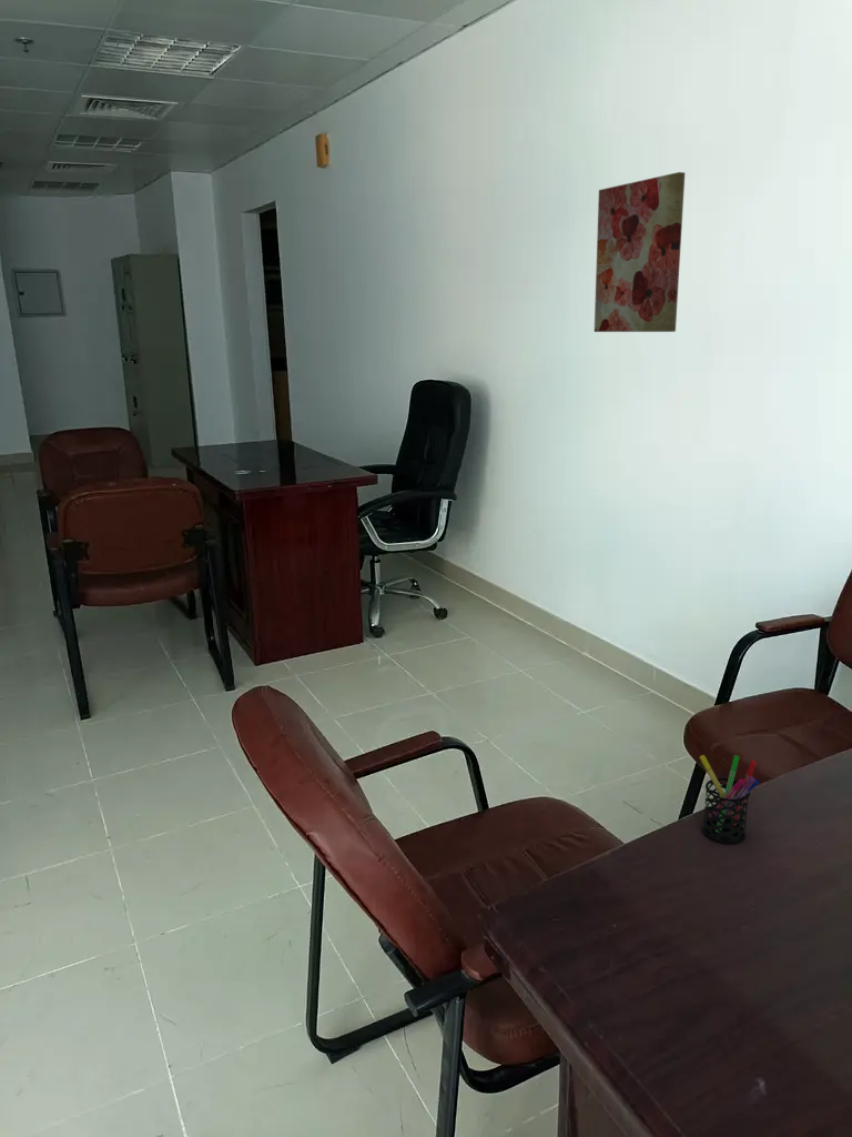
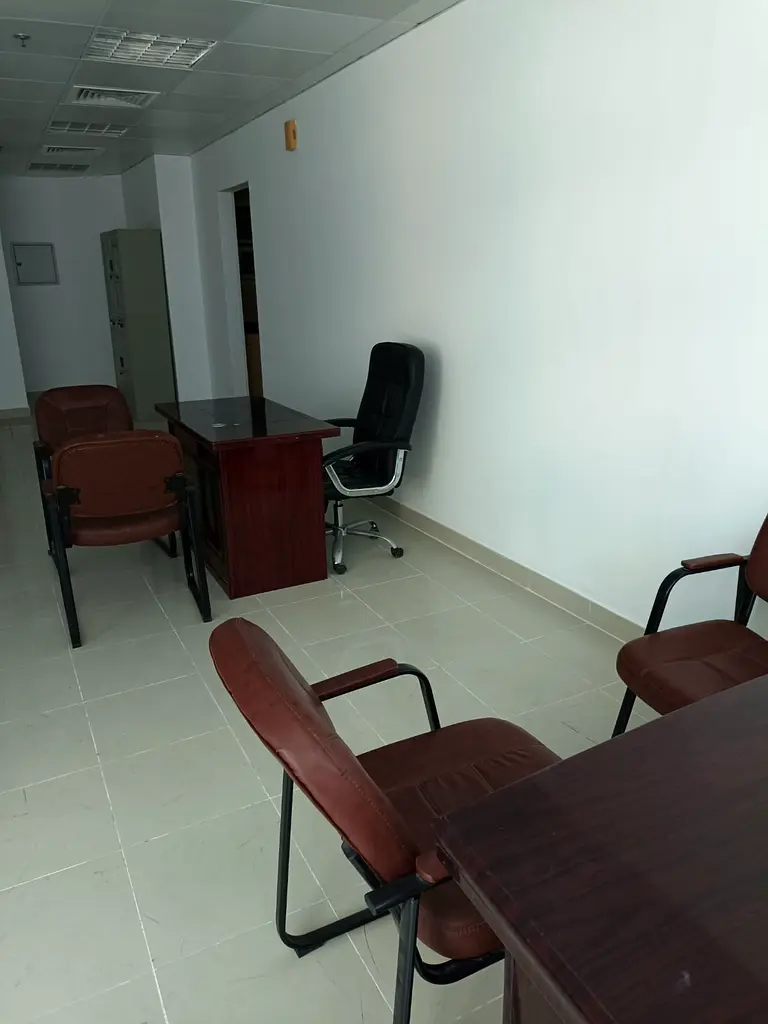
- pen holder (730, 793)
- wall art (636, 258)
